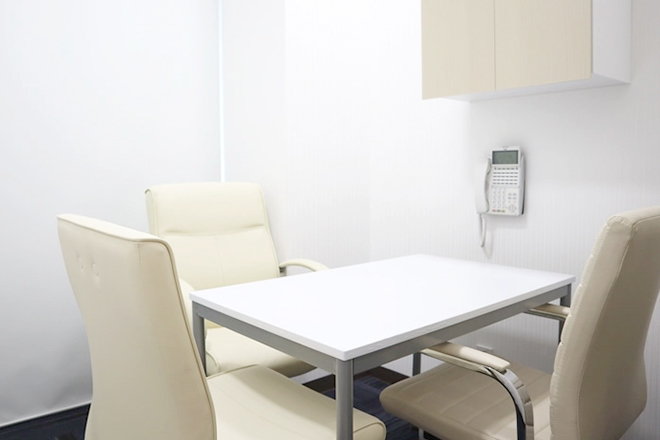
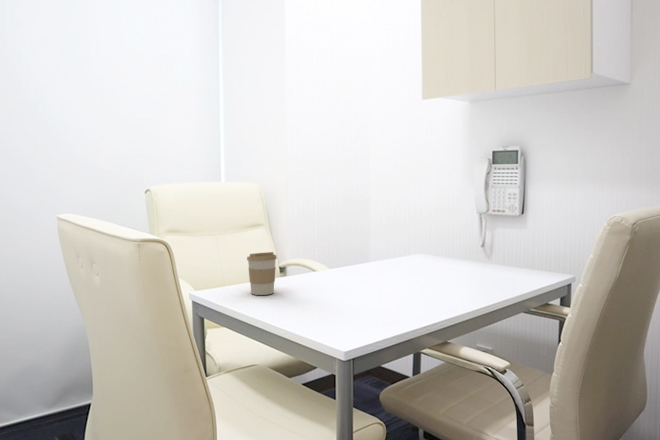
+ coffee cup (262, 272)
